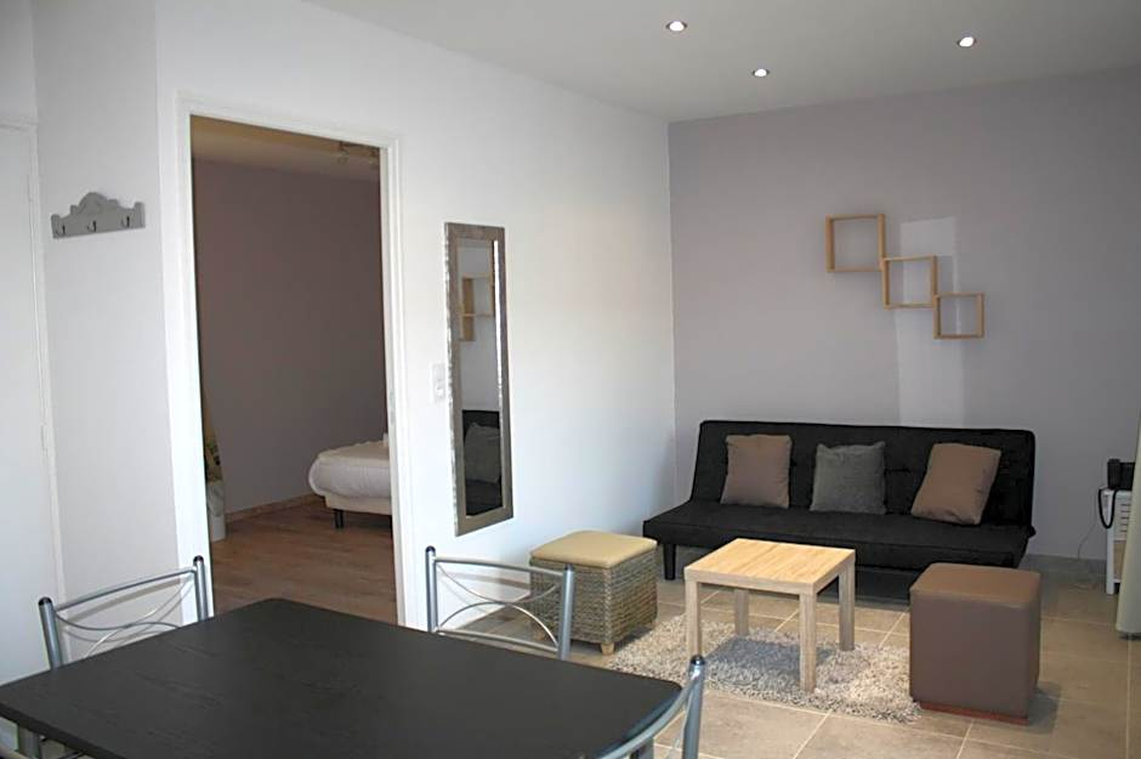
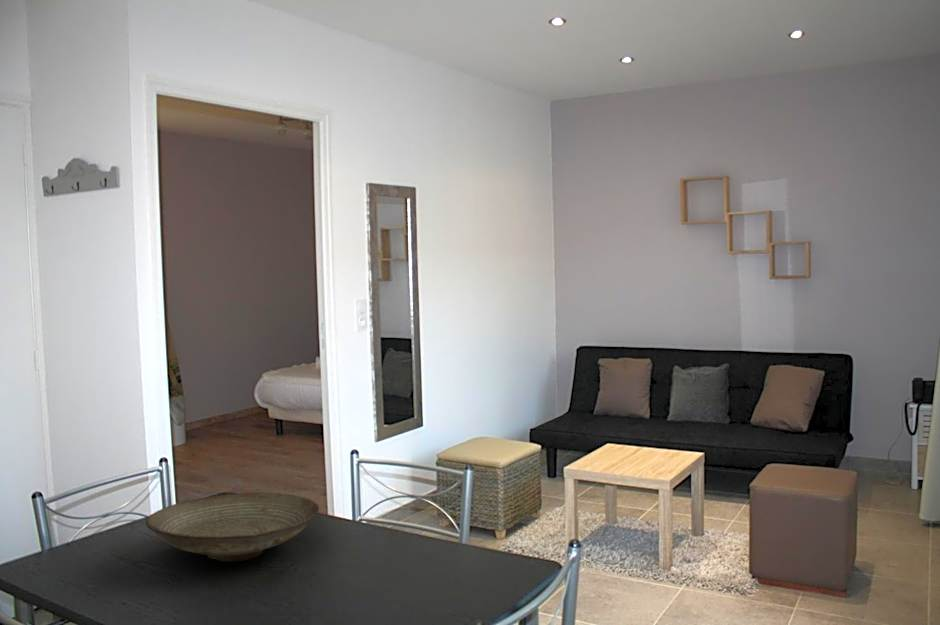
+ decorative bowl (235, 532)
